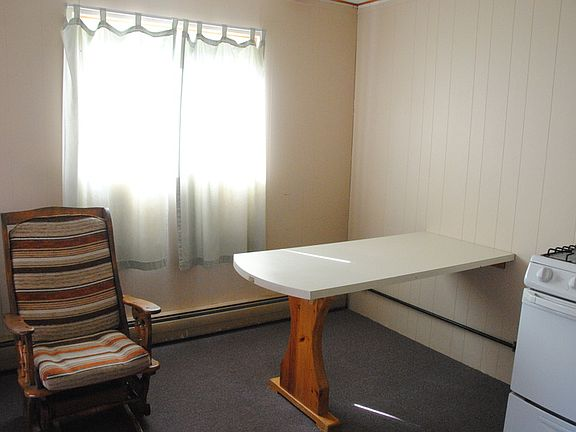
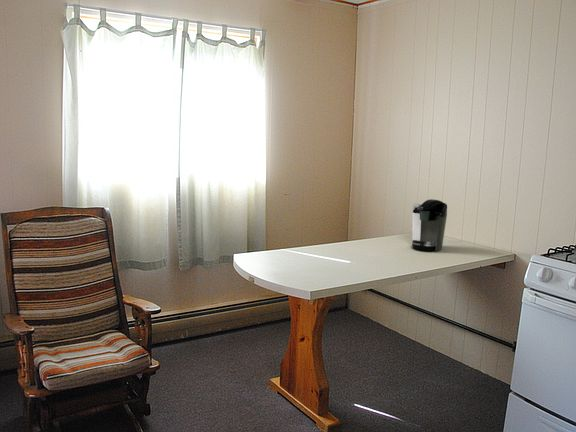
+ coffee maker (422, 222)
